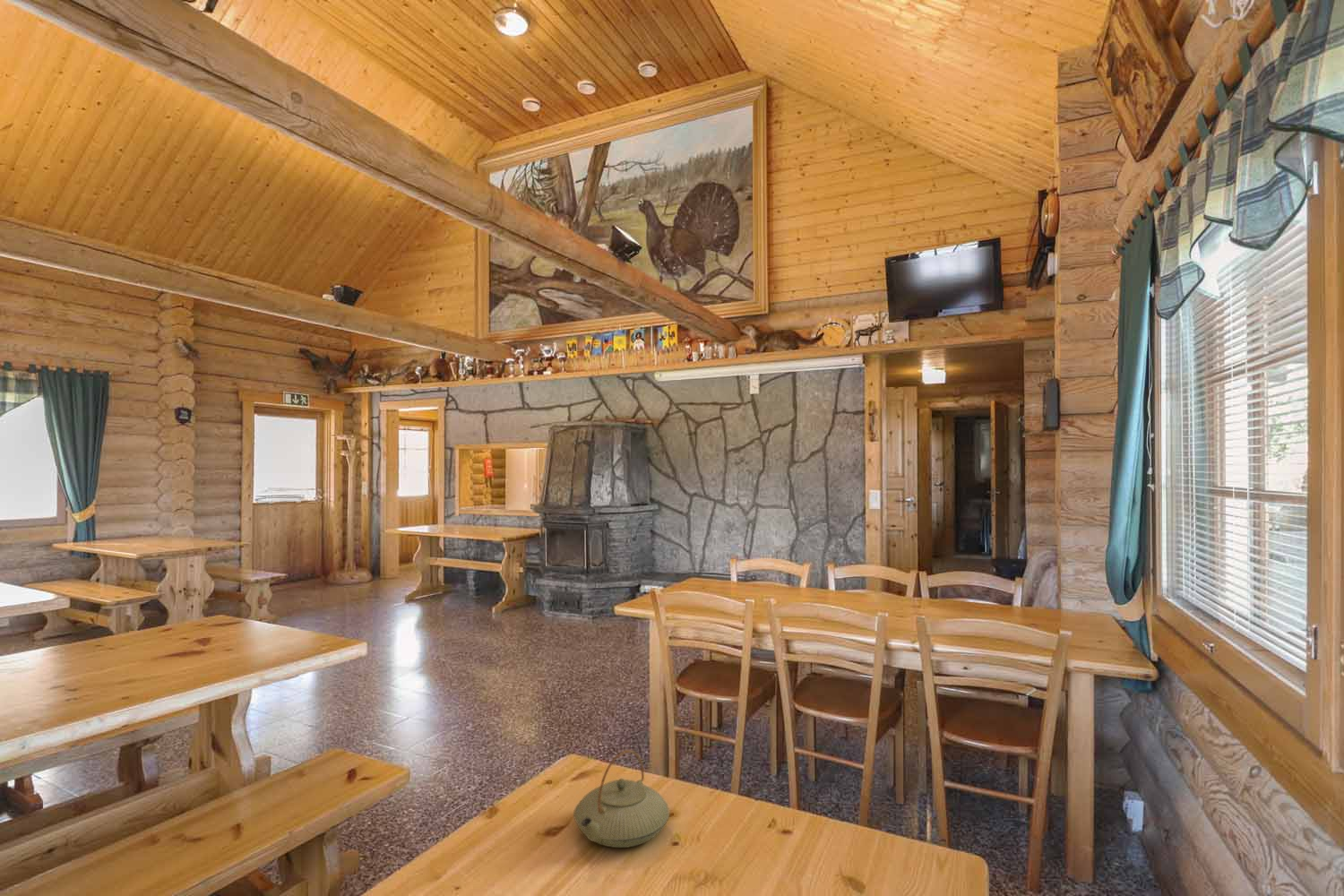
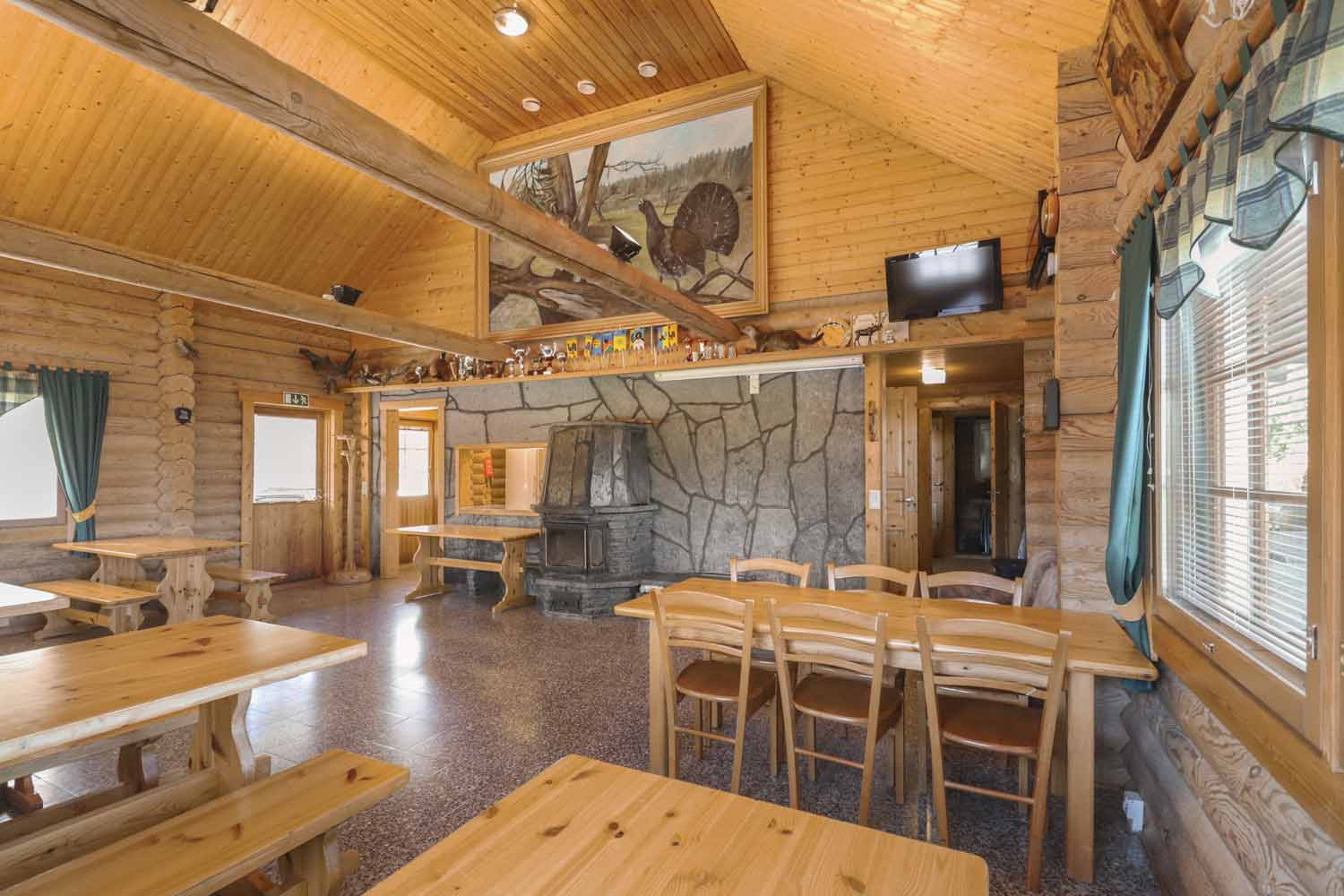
- teapot (617, 794)
